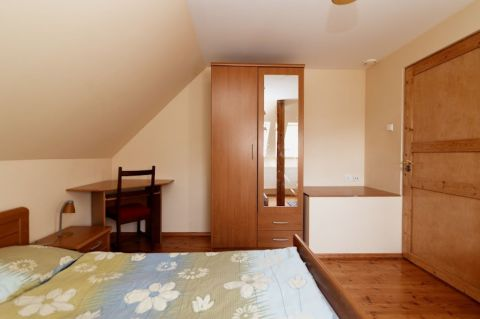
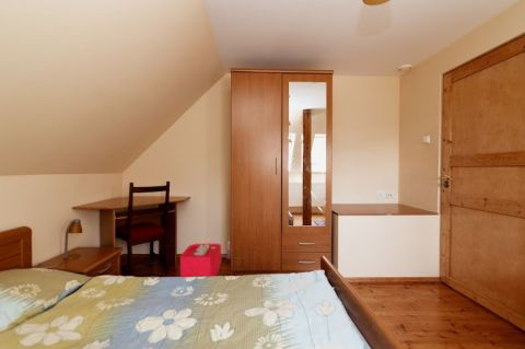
+ storage bin (207, 257)
